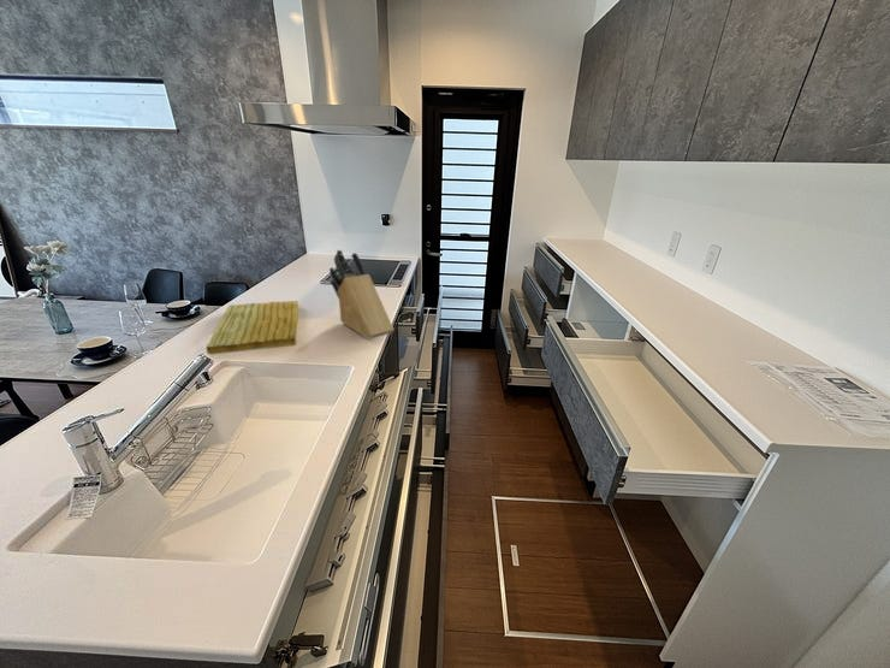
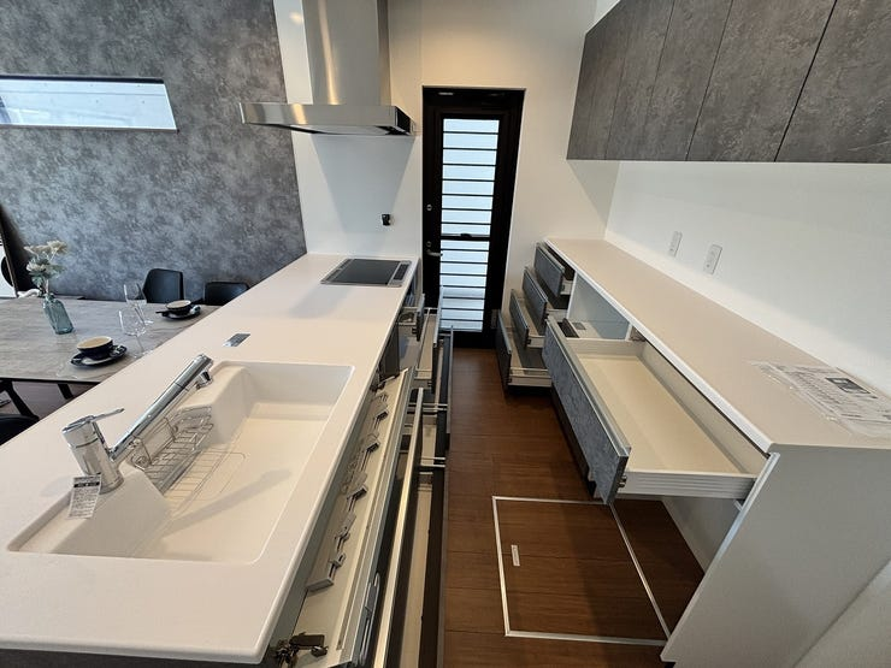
- cutting board (259, 321)
- knife block (358, 290)
